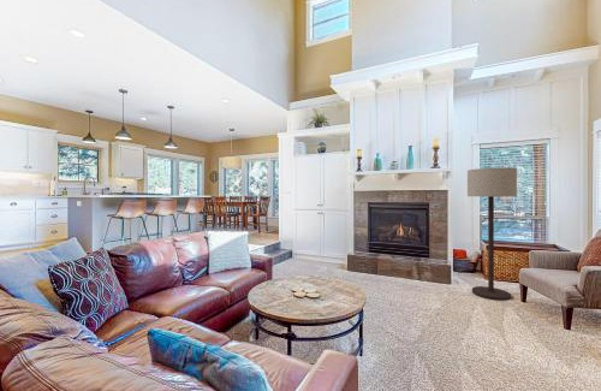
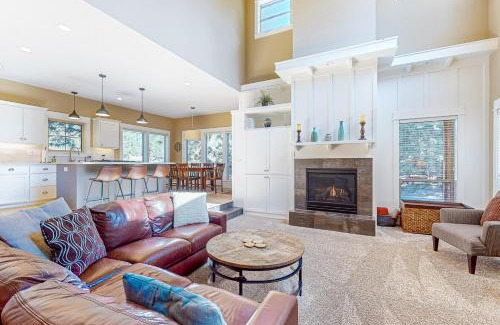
- floor lamp (490, 231)
